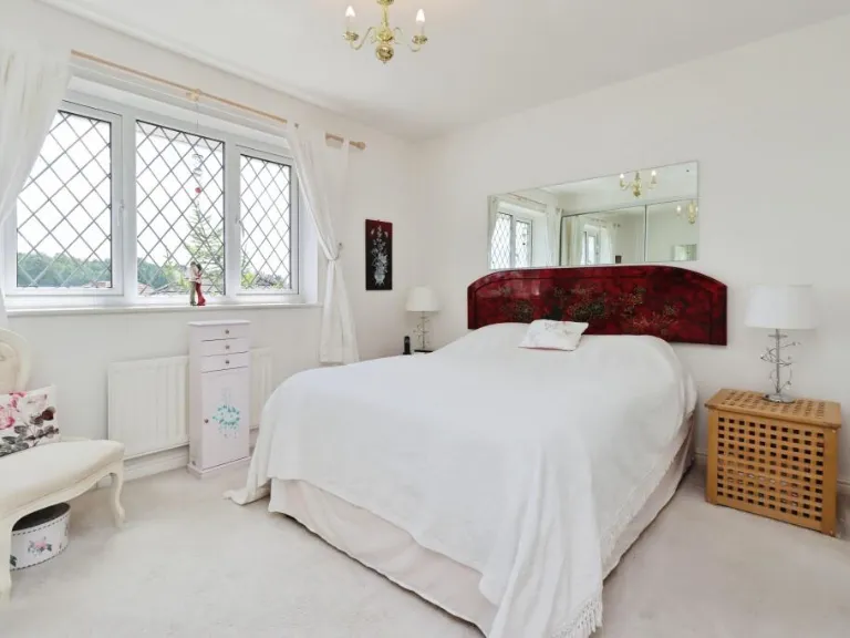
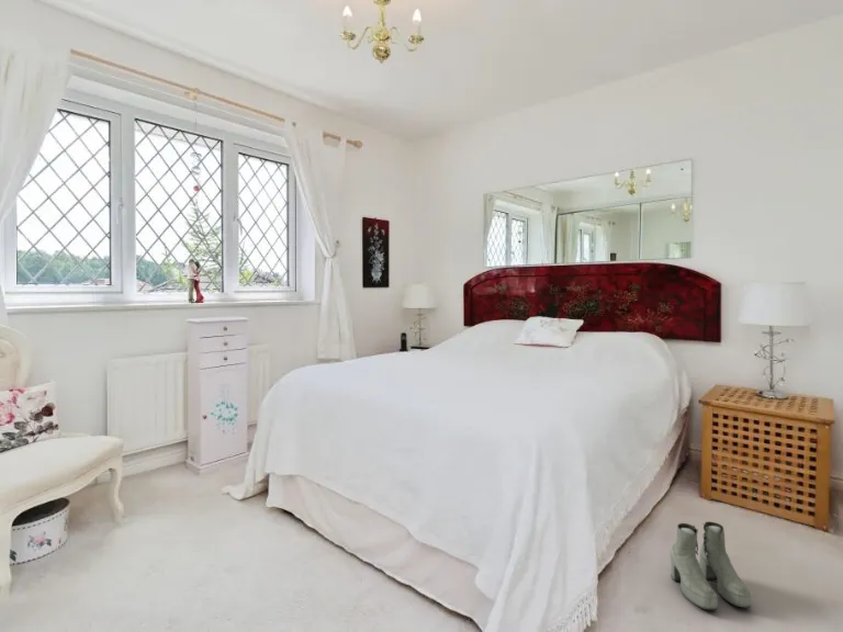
+ boots (708, 561)
